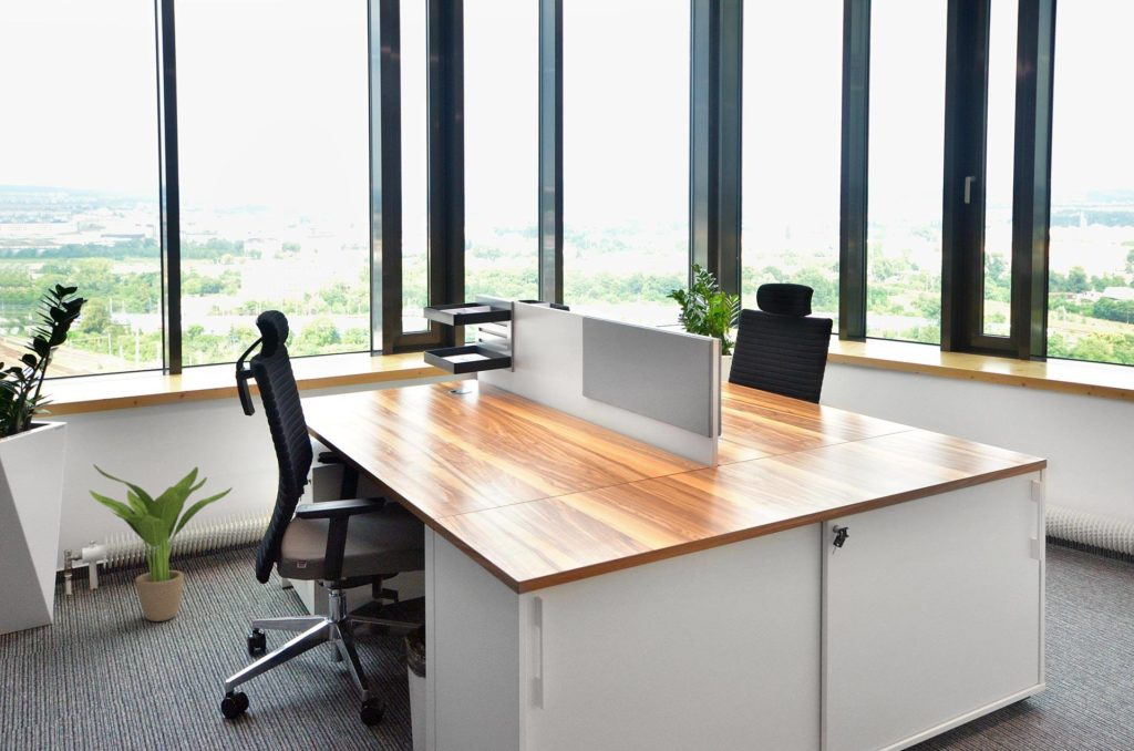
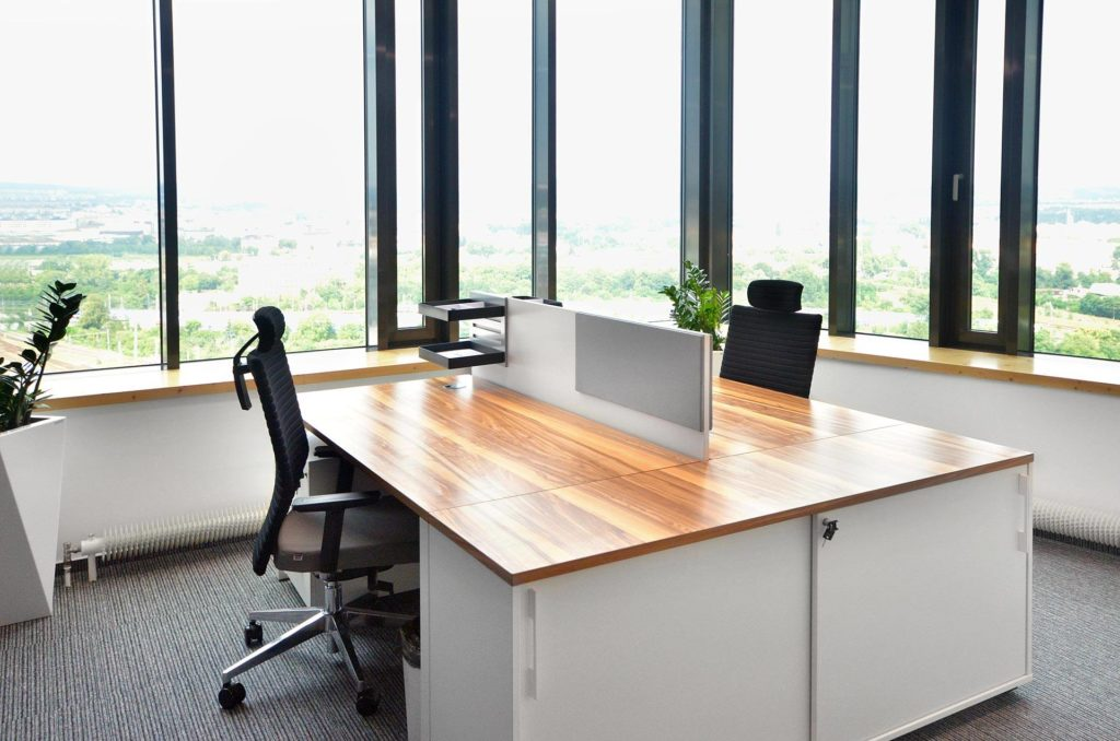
- potted plant (162, 539)
